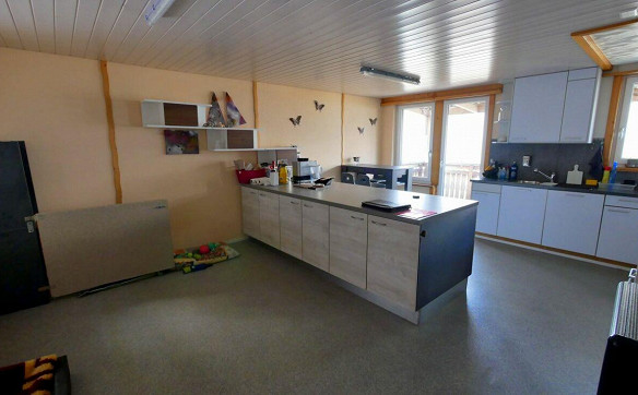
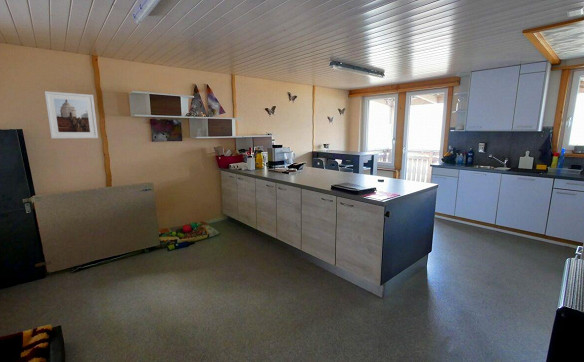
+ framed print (72, 116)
